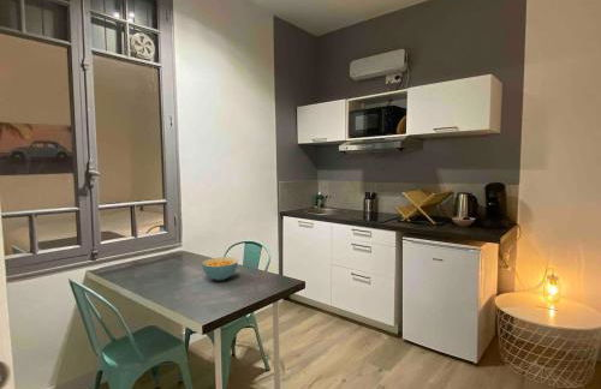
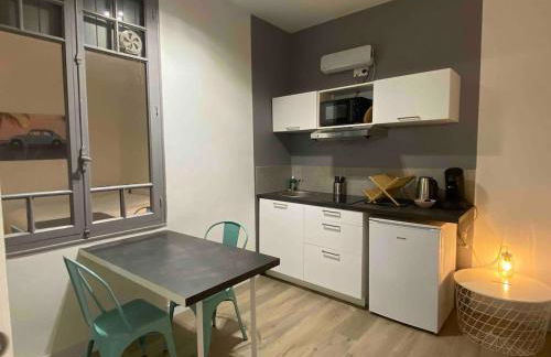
- cereal bowl (220, 270)
